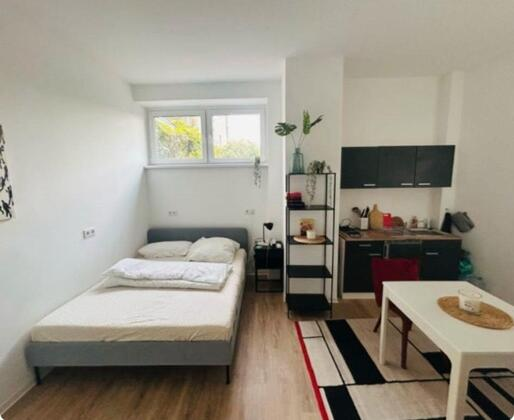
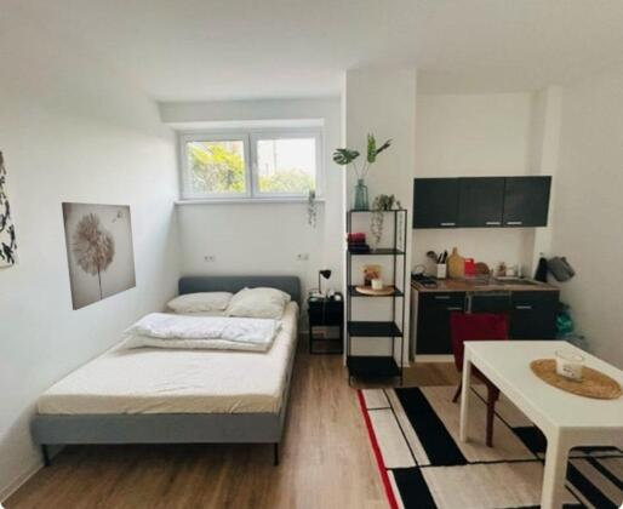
+ wall art (104, 251)
